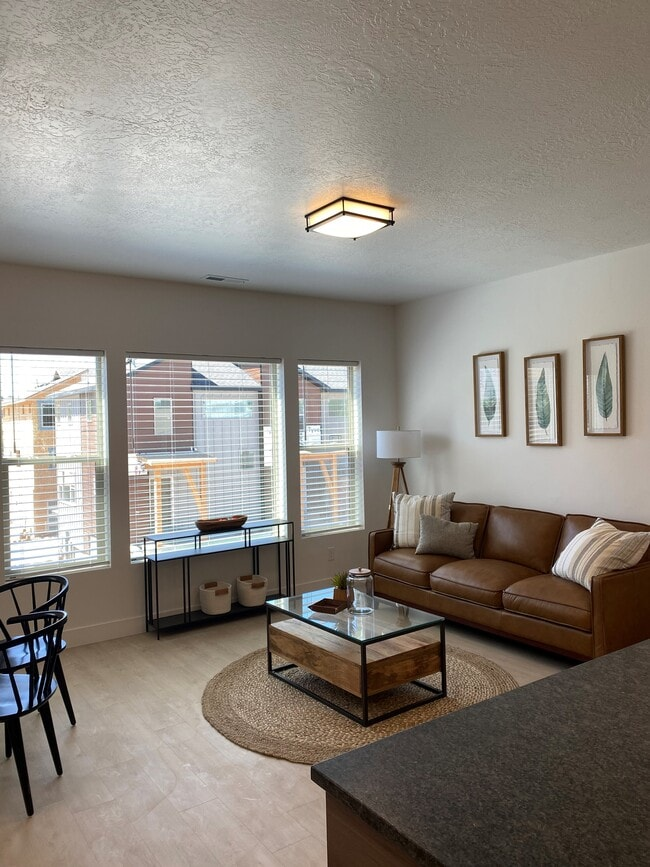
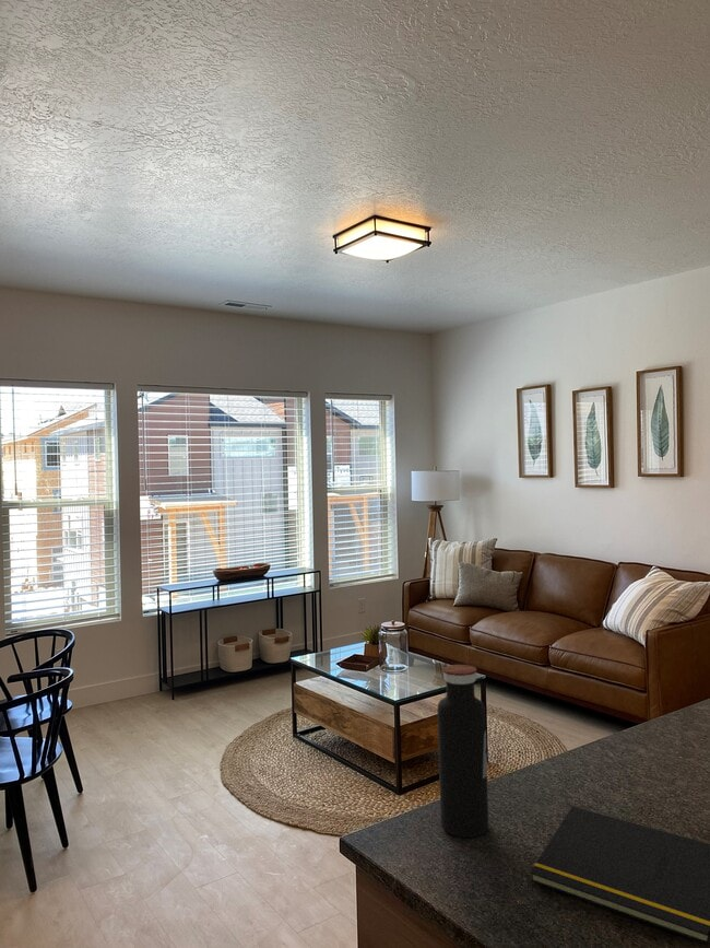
+ notepad (630, 865)
+ water bottle (462, 747)
